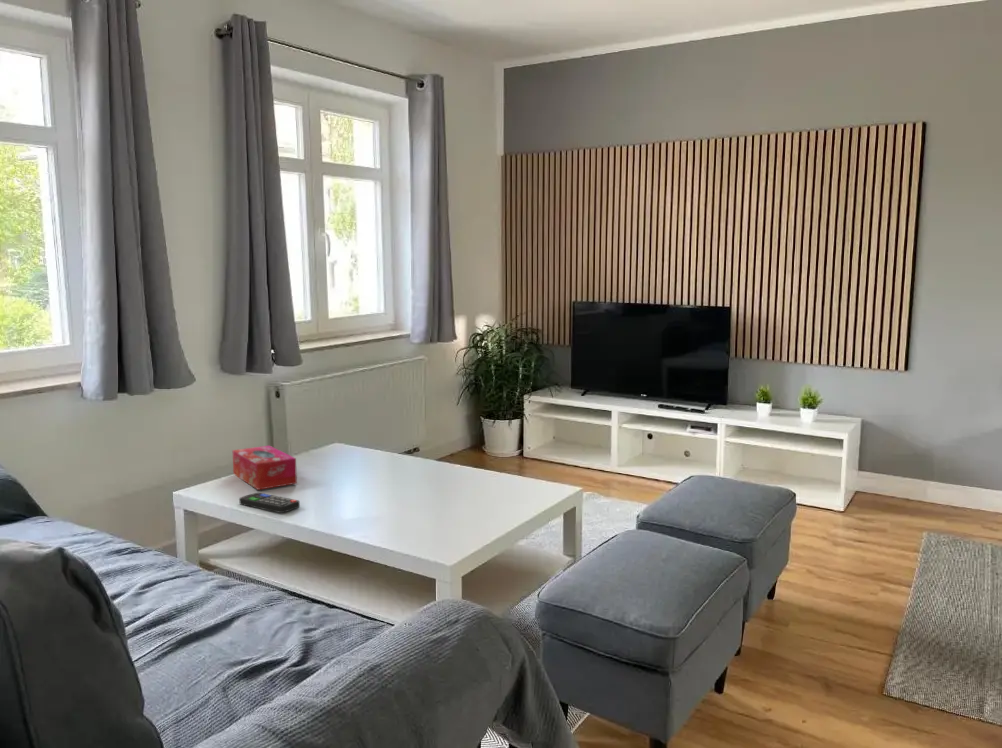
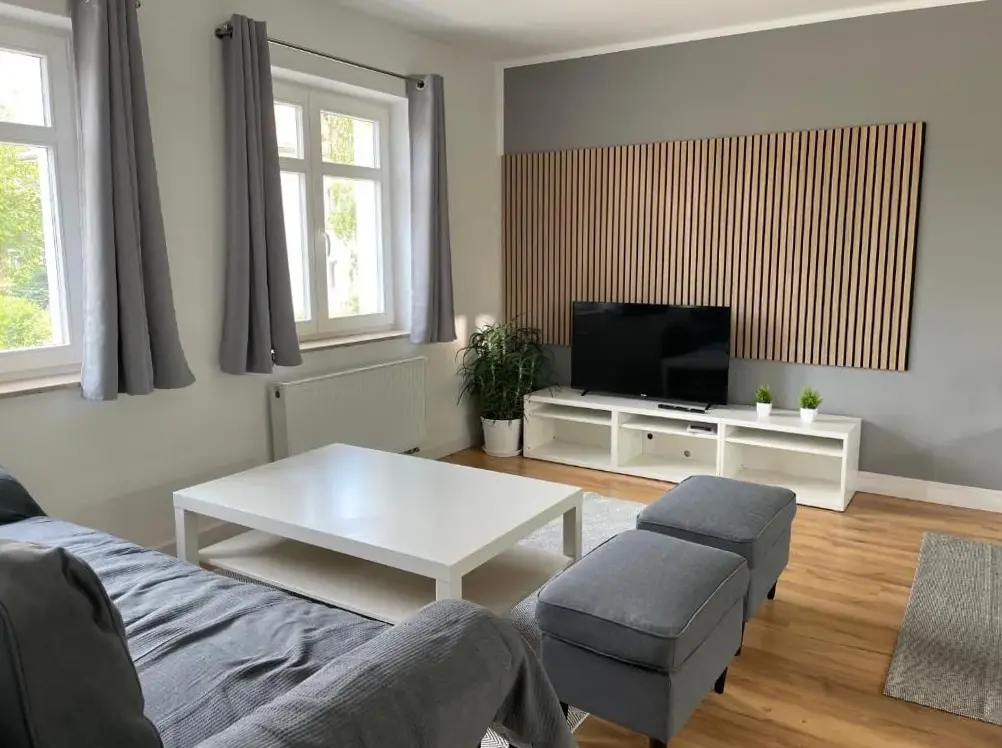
- remote control (269, 501)
- tissue box (263, 466)
